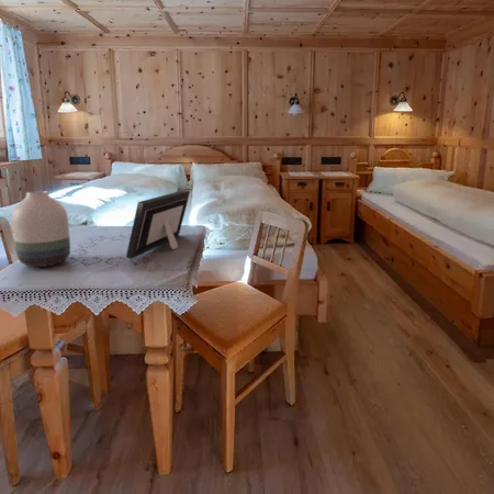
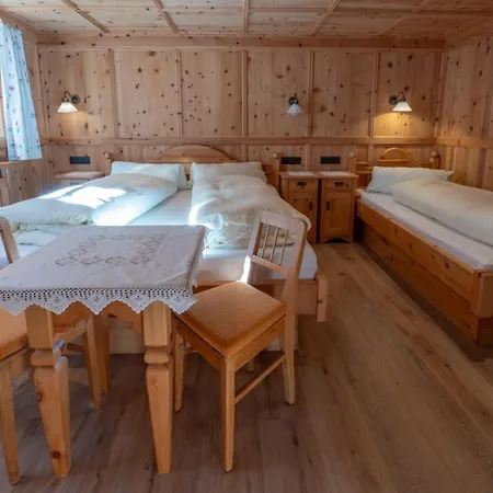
- vase (41, 228)
- picture frame (162, 221)
